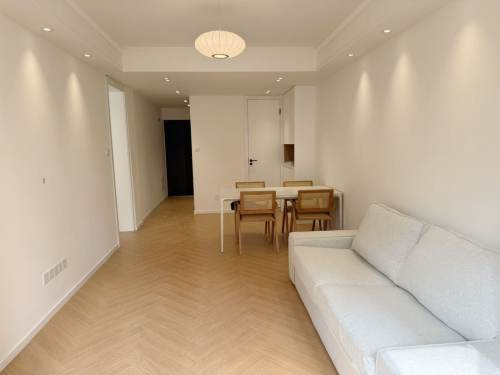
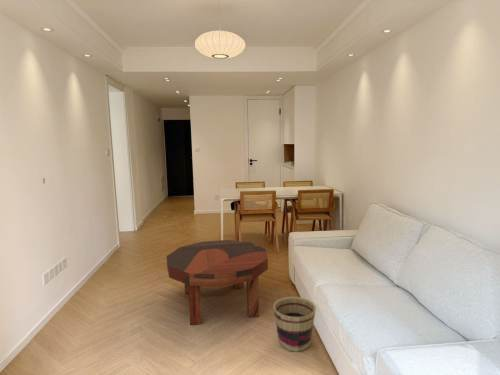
+ coffee table (218, 279)
+ basket (294, 324)
